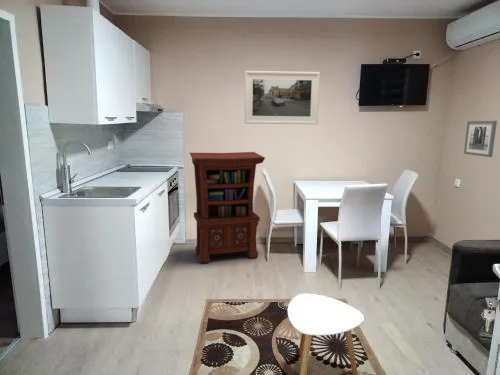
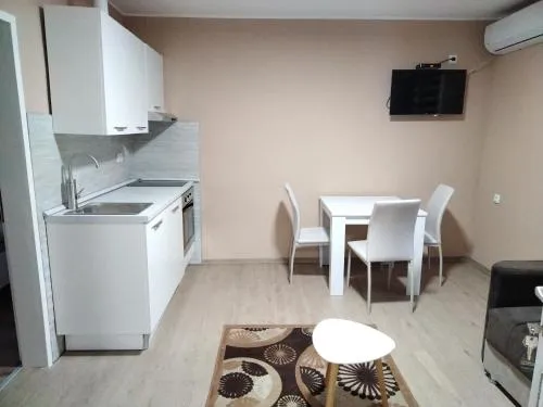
- wall art (479, 138)
- lectern (226, 206)
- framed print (281, 98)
